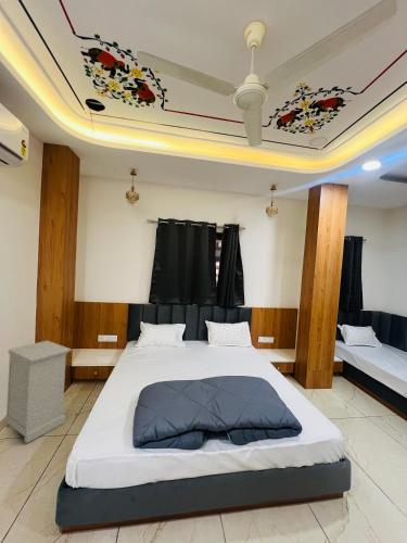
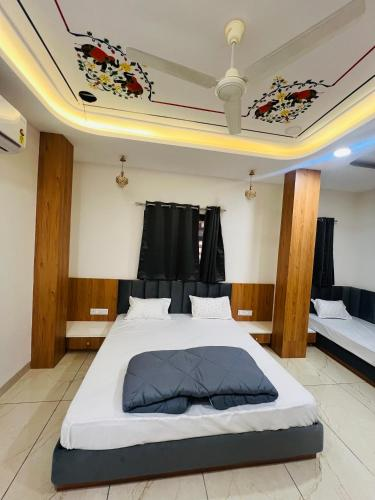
- nightstand (38, 387)
